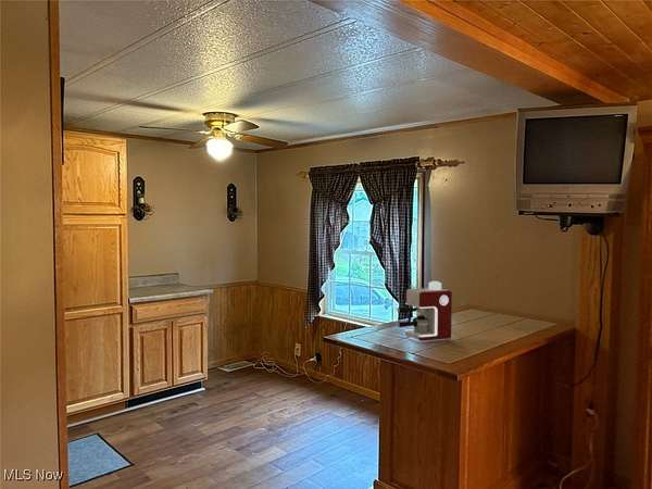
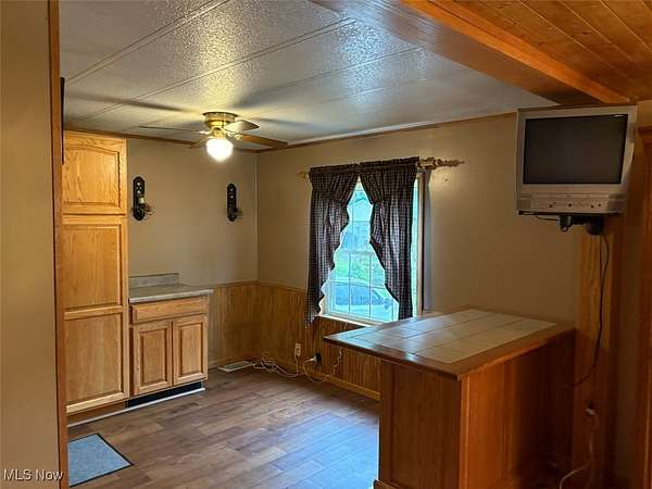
- coffee maker (421, 310)
